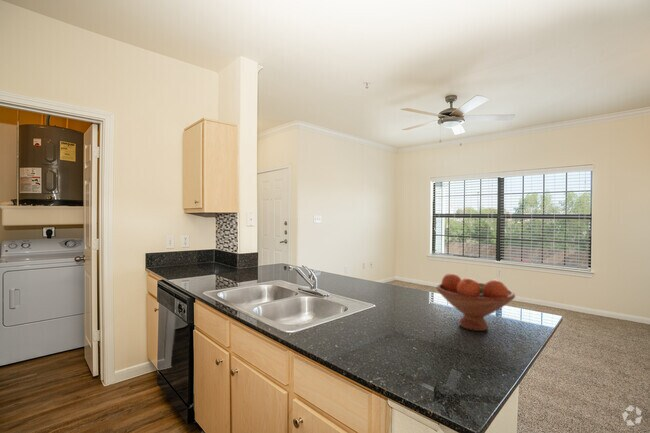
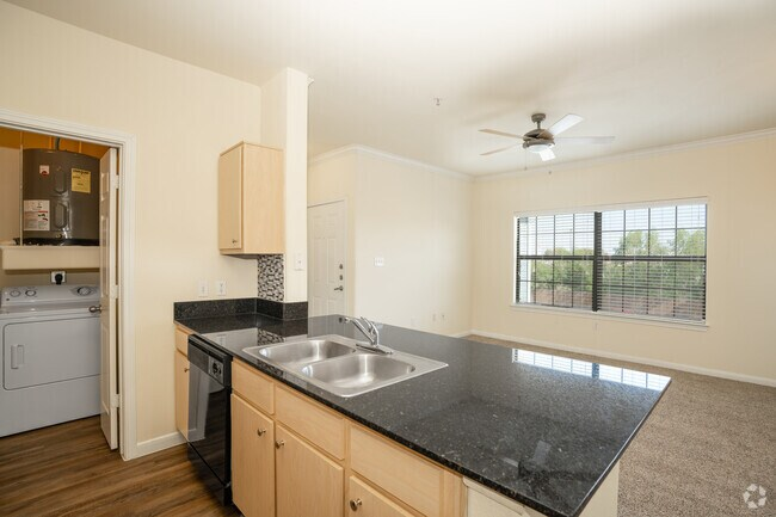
- fruit bowl (473, 300)
